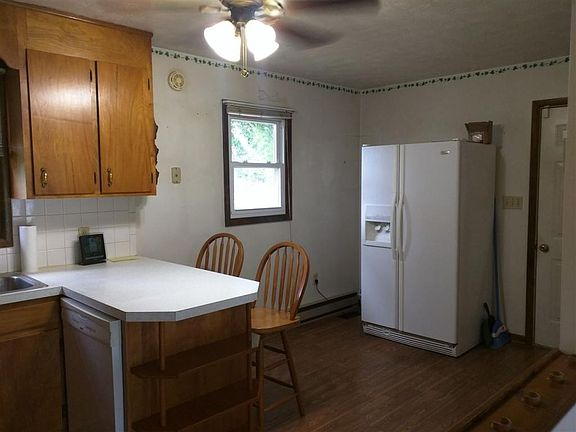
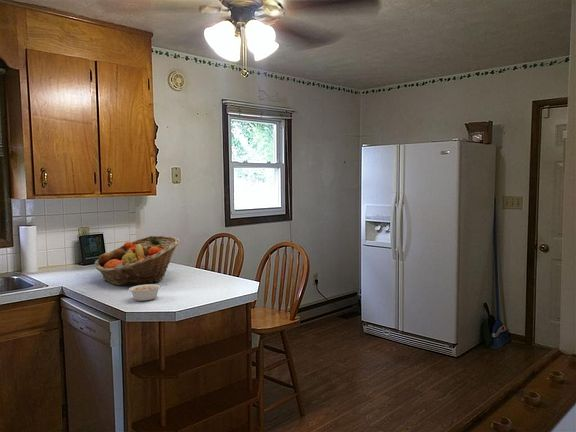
+ fruit basket (137, 259)
+ legume (146, 291)
